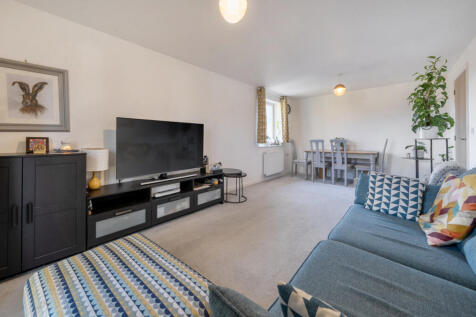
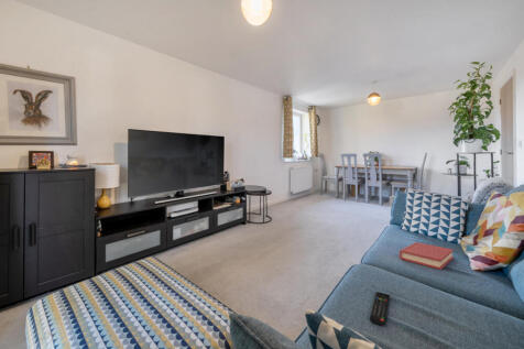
+ hardback book (426, 253)
+ remote control (380, 307)
